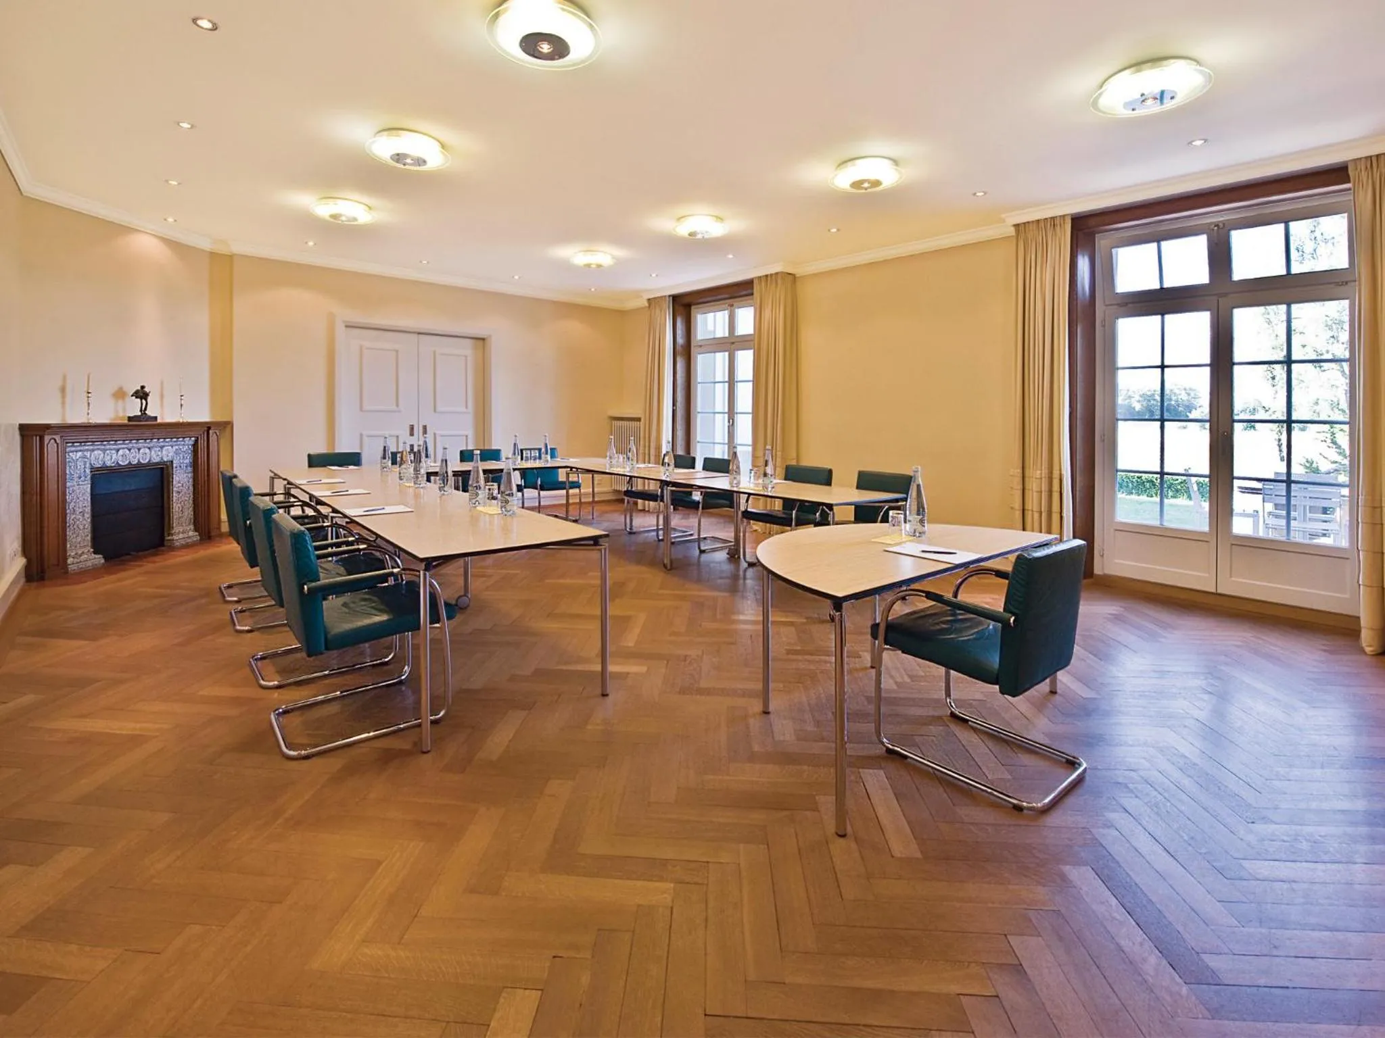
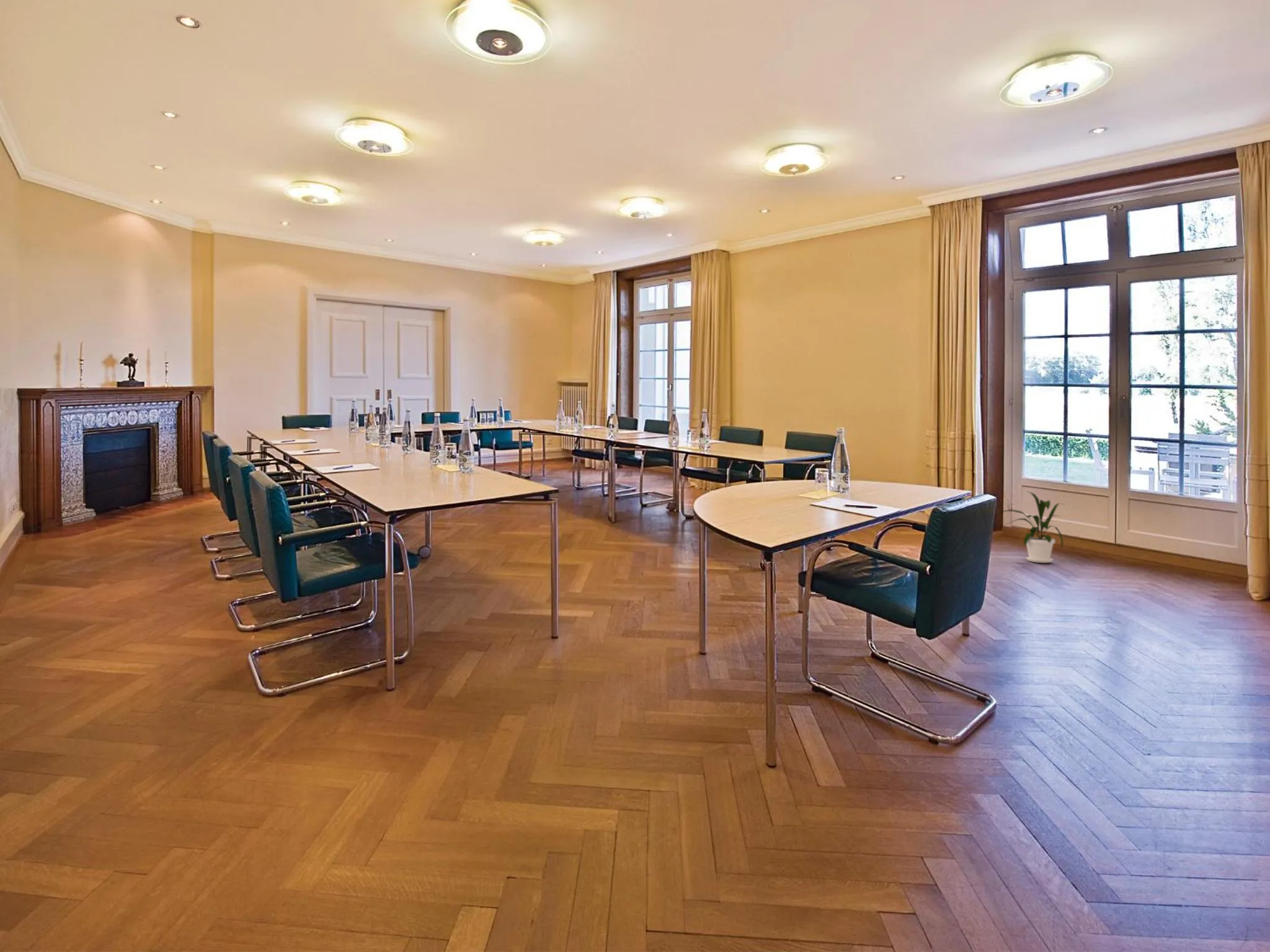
+ house plant (1037, 526)
